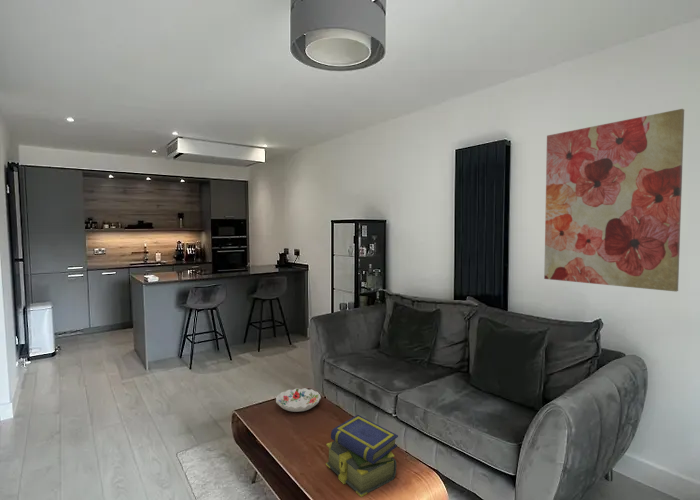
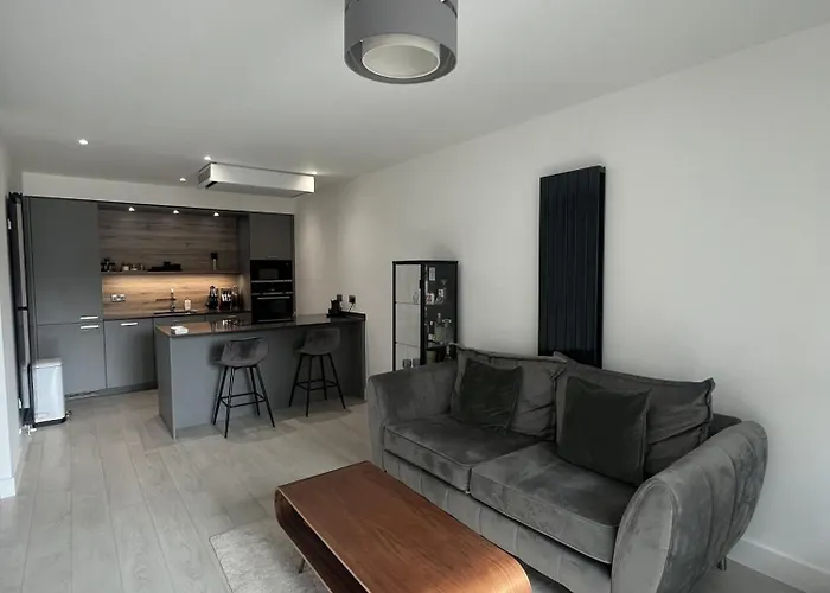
- stack of books (363, 451)
- wall art (605, 204)
- decorative bowl (298, 401)
